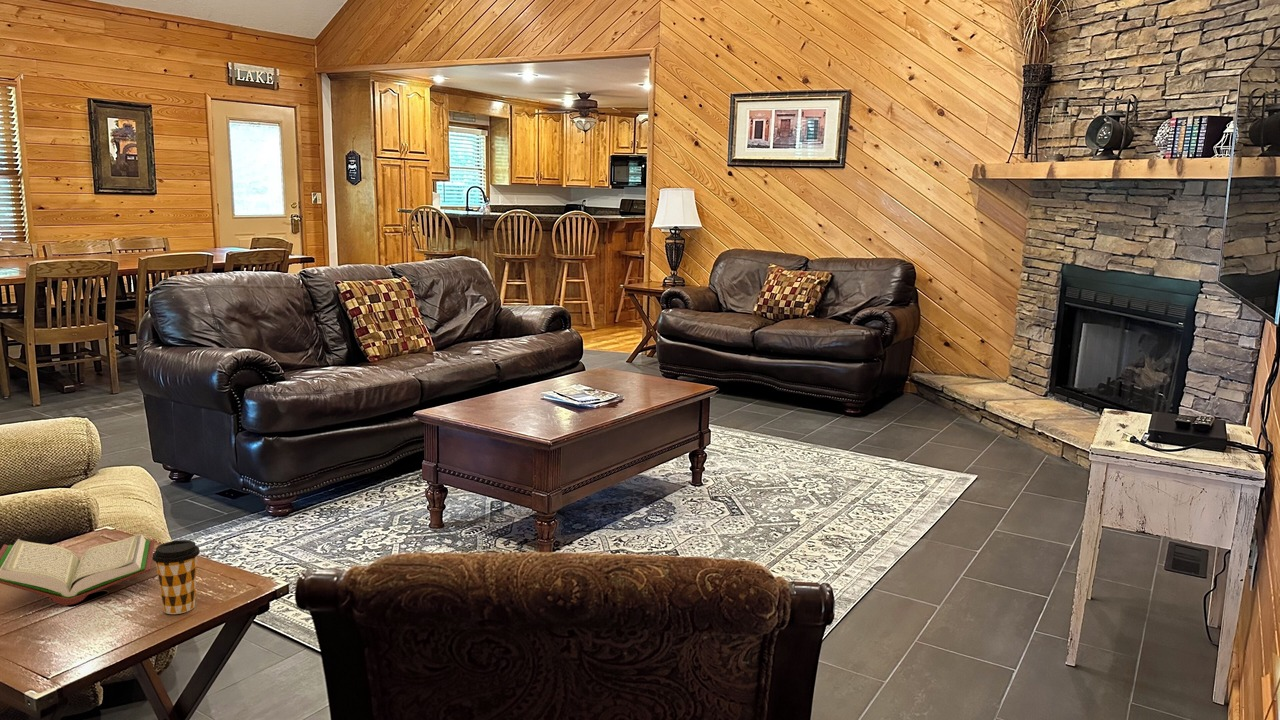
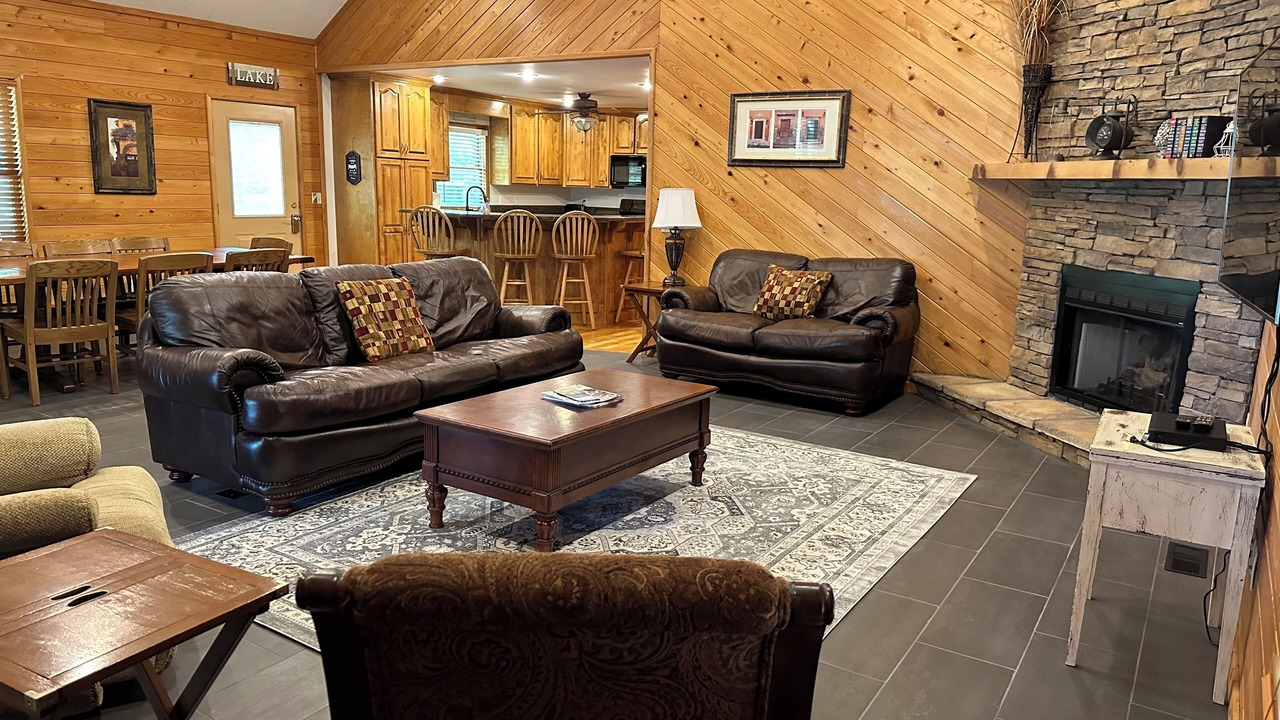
- coffee cup (177, 577)
- book (76, 565)
